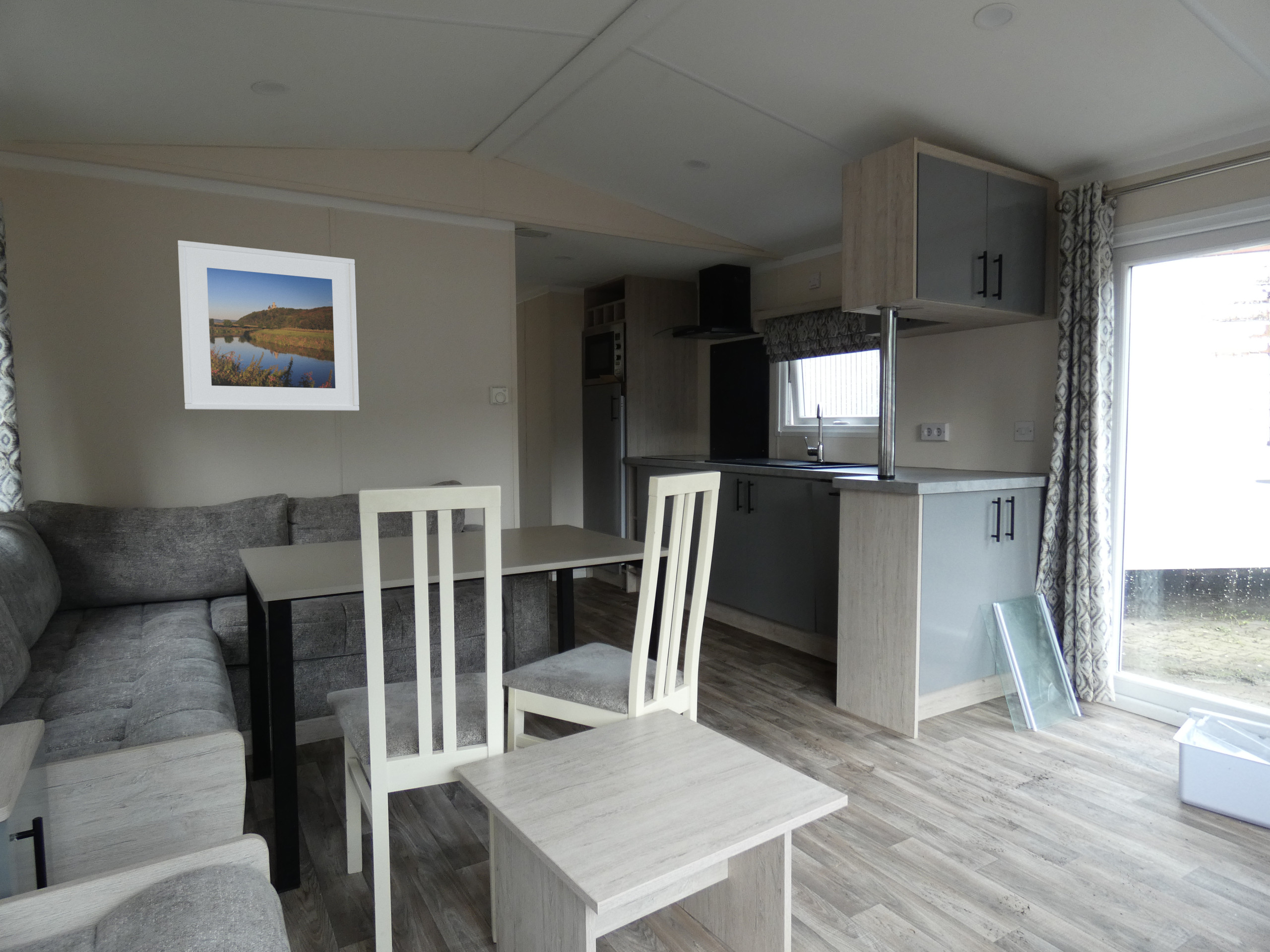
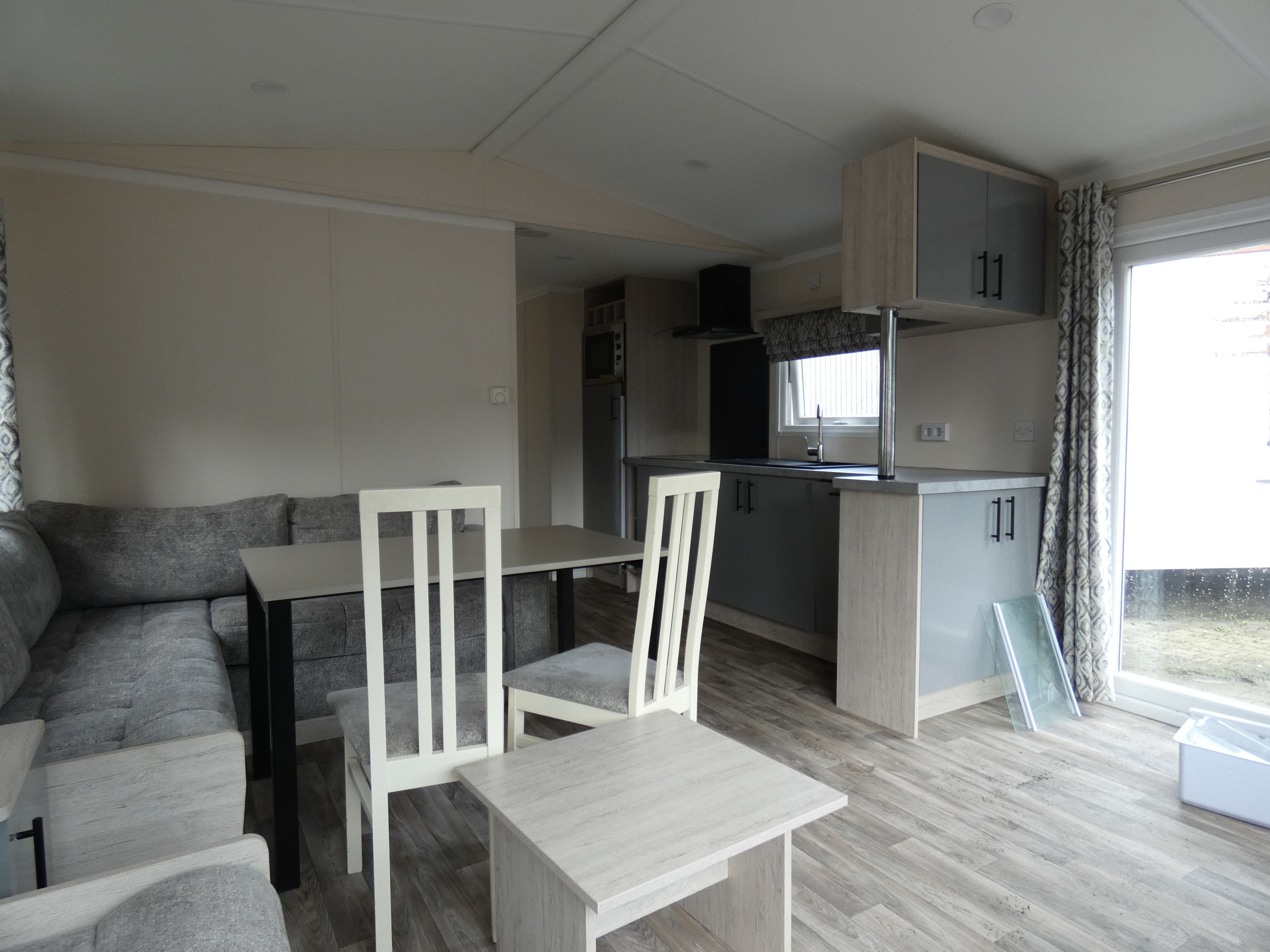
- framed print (273, 331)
